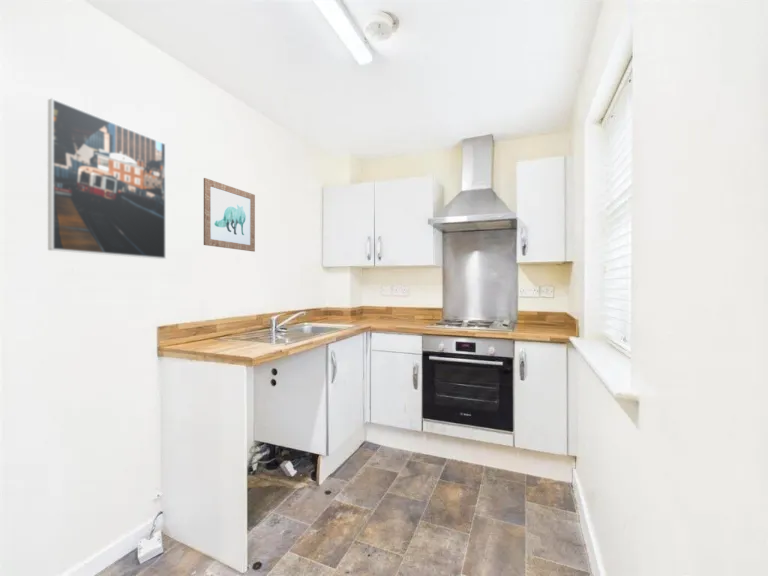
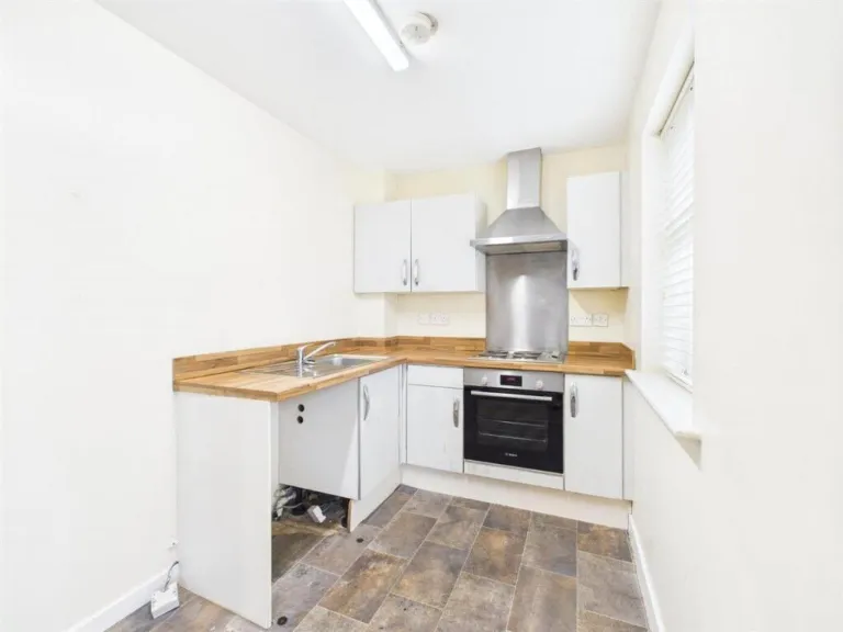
- wall art (231, 217)
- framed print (114, 189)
